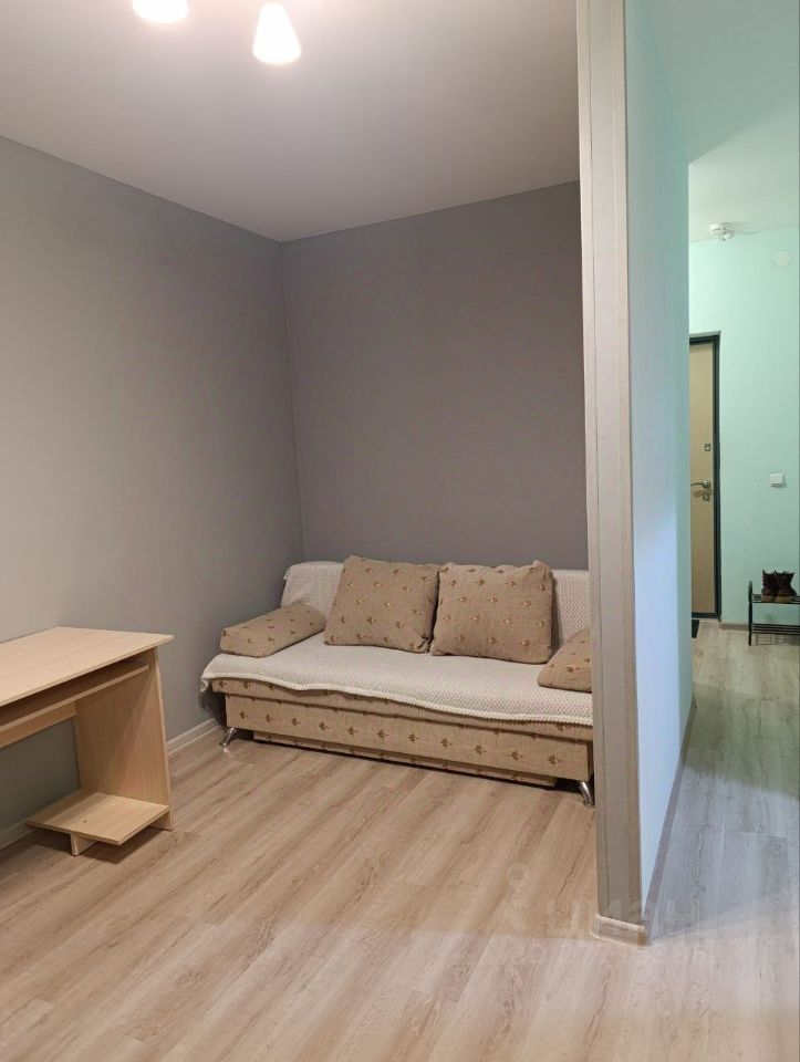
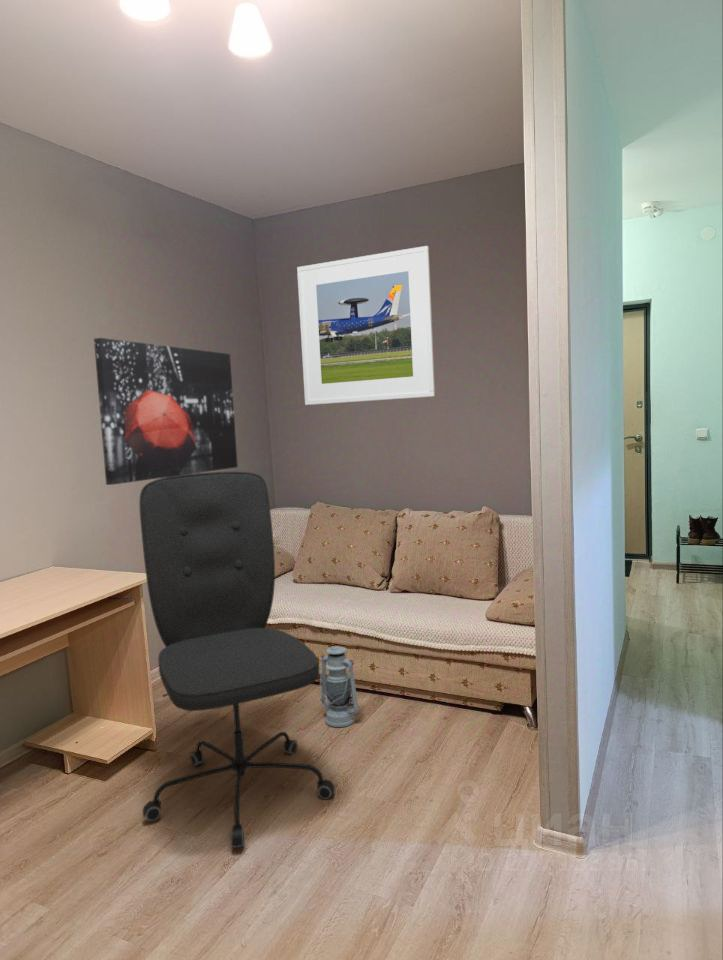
+ lantern (338, 684)
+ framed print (363, 329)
+ office chair (231, 635)
+ wall art (175, 411)
